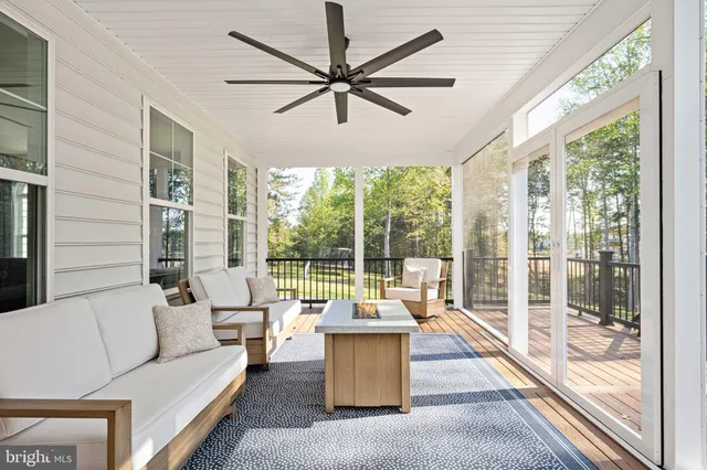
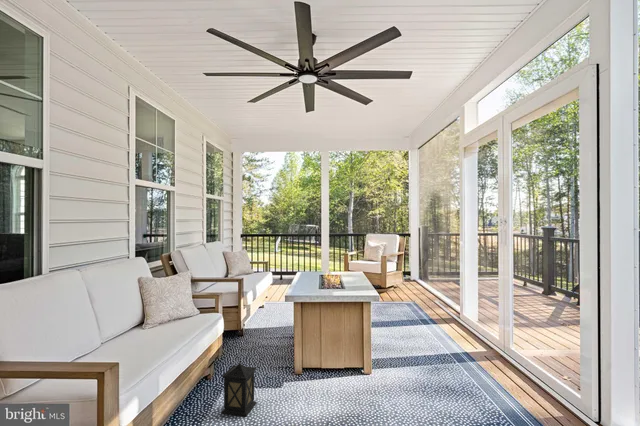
+ lantern (239, 384)
